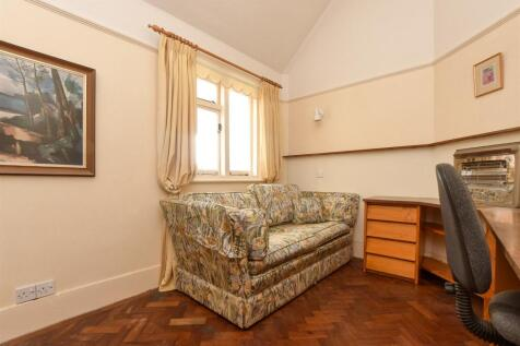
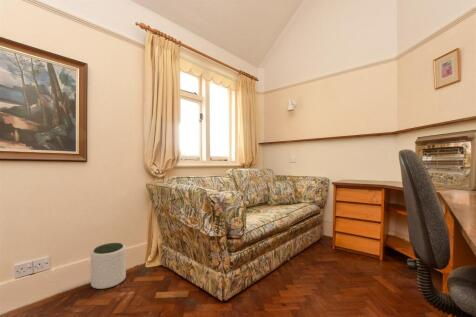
+ plant pot (108, 264)
